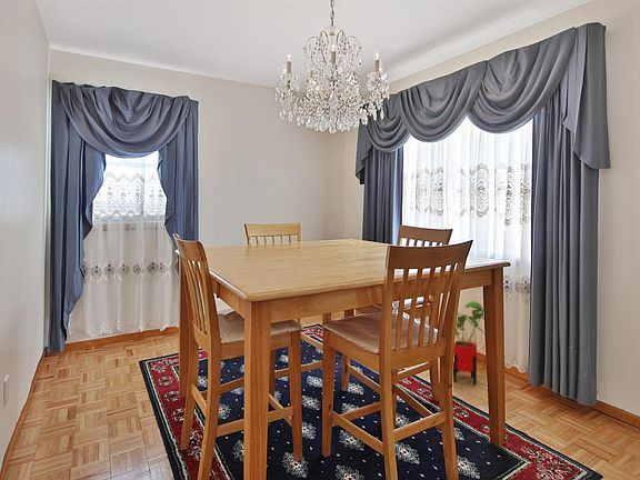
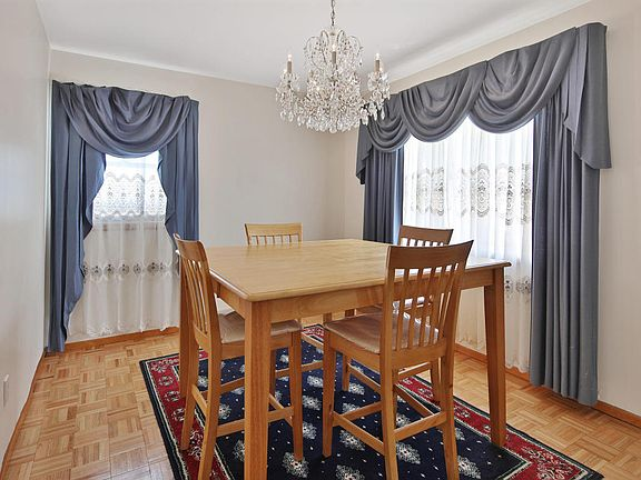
- house plant (466, 341)
